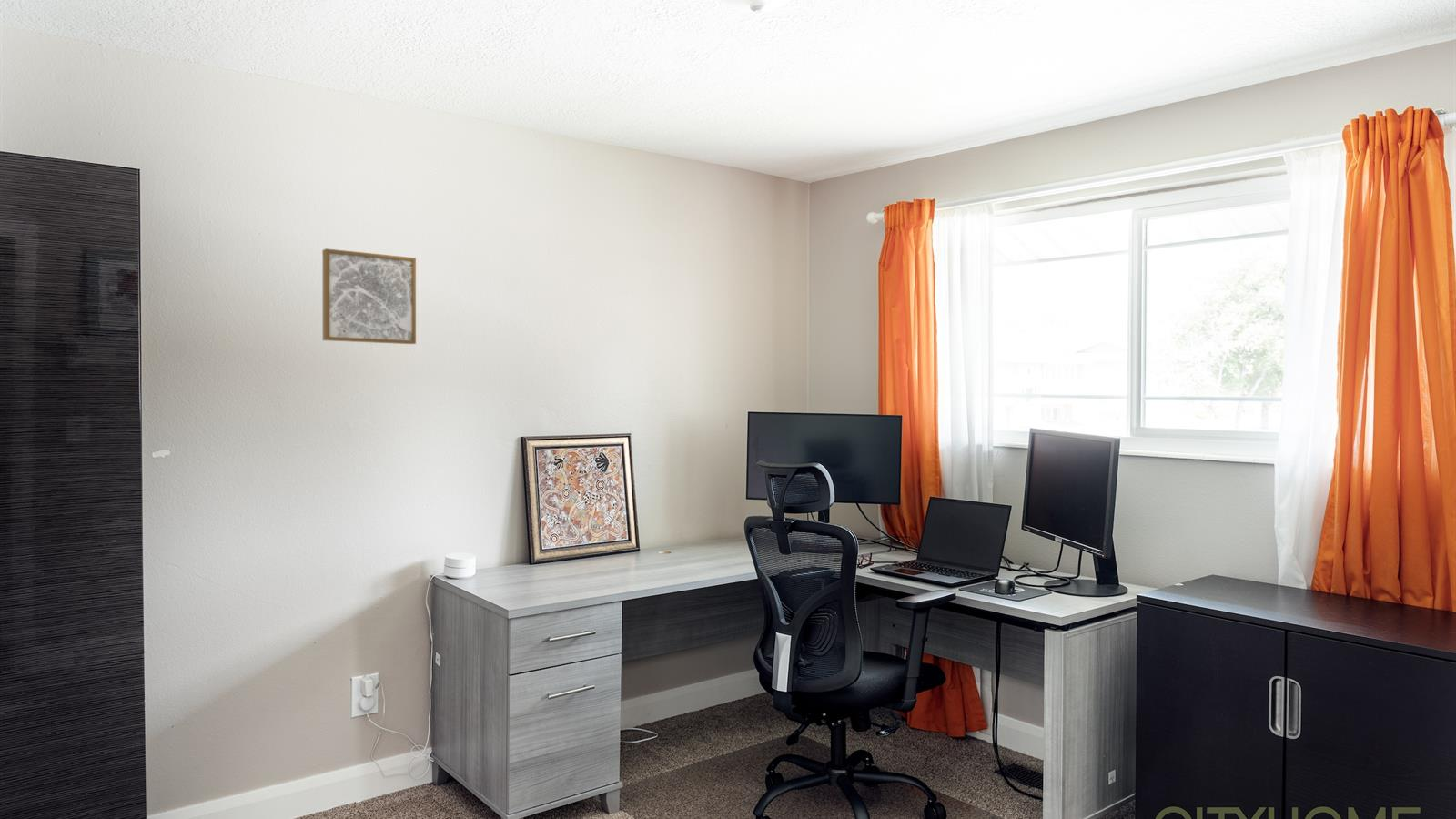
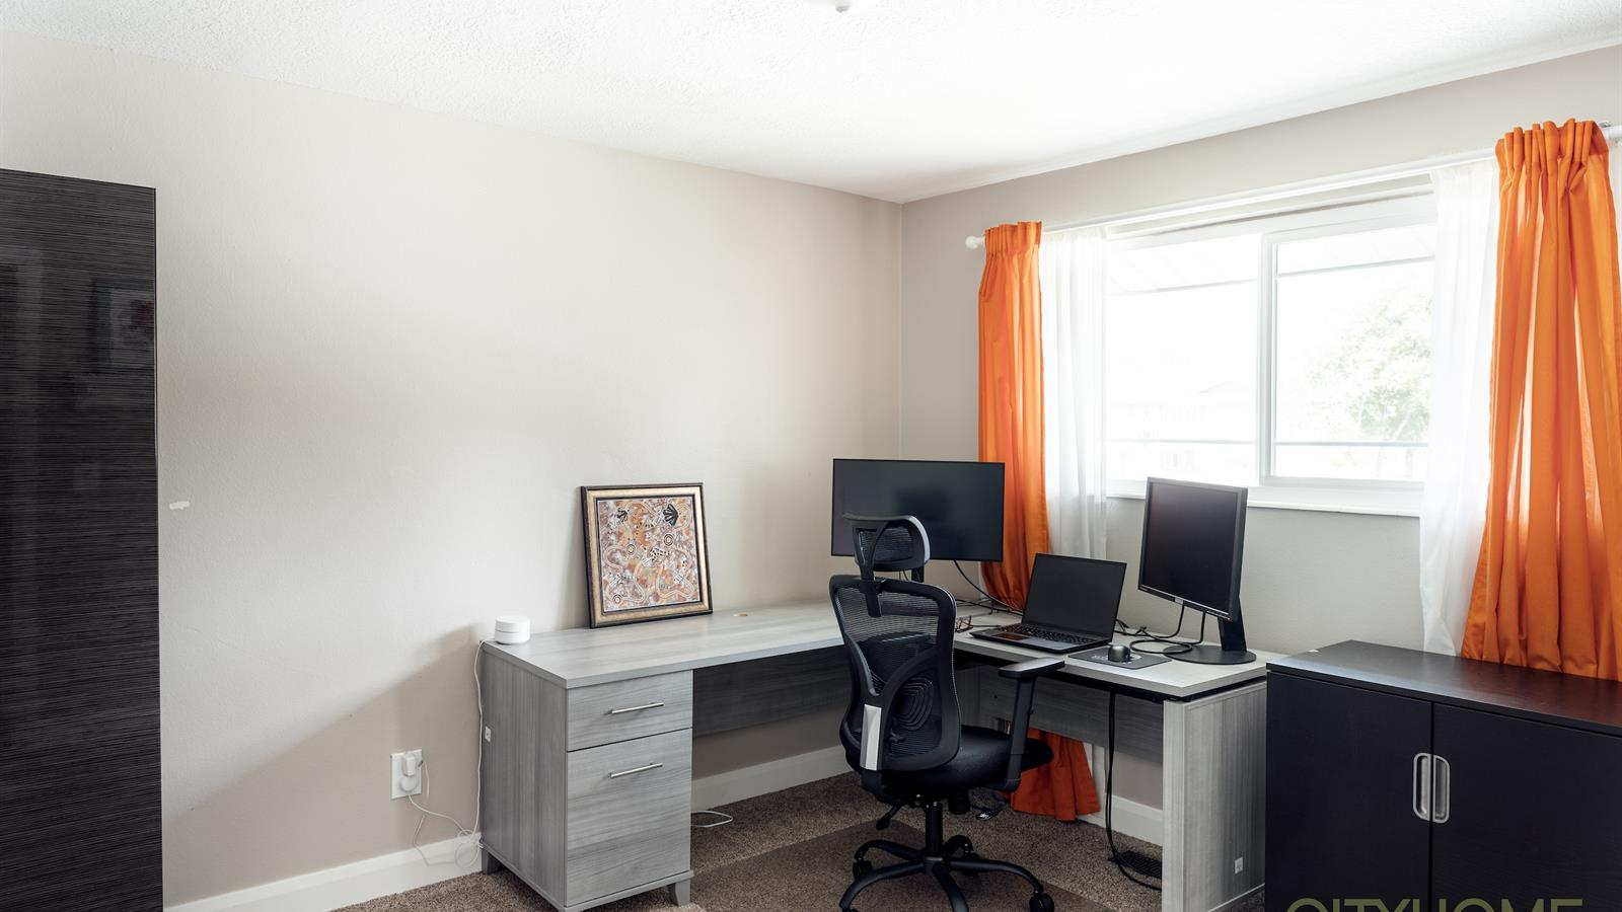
- wall art (370, 298)
